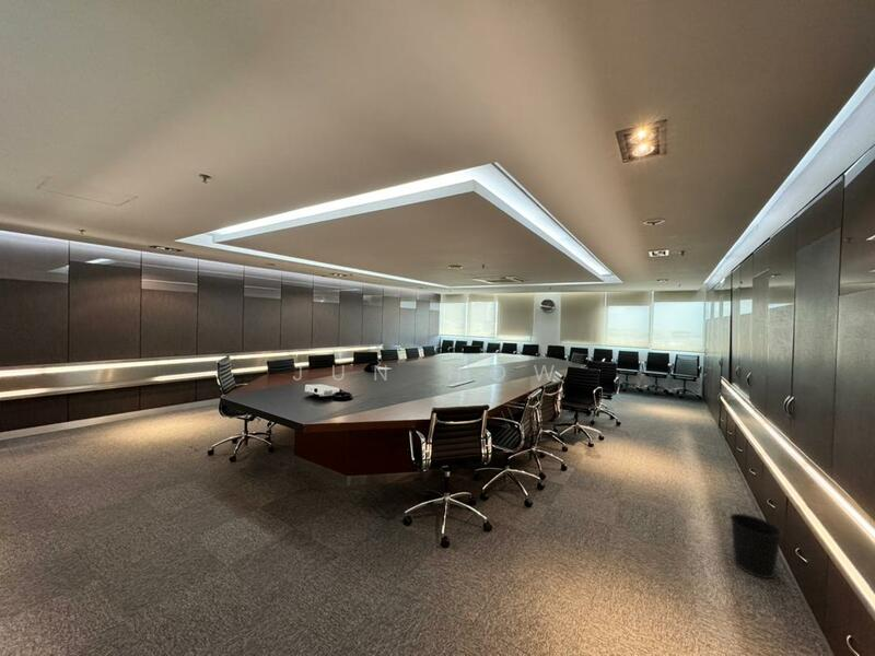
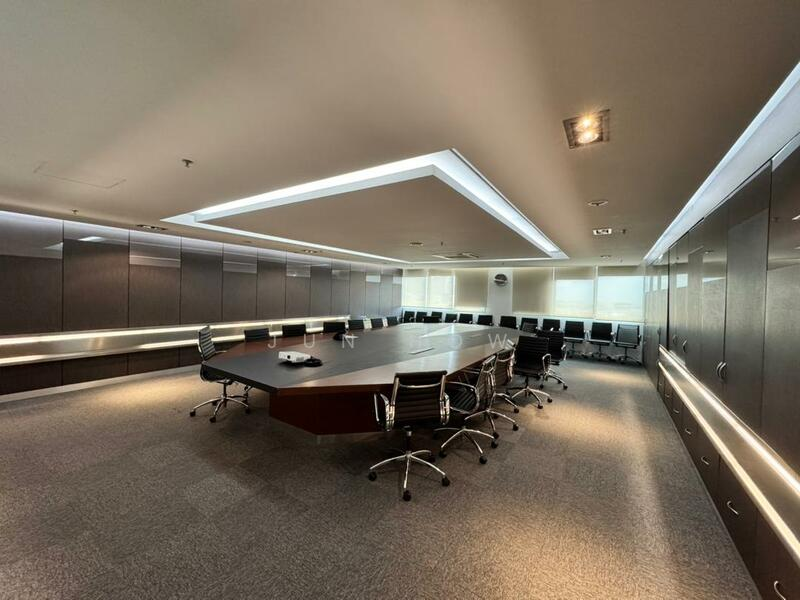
- wastebasket (754, 546)
